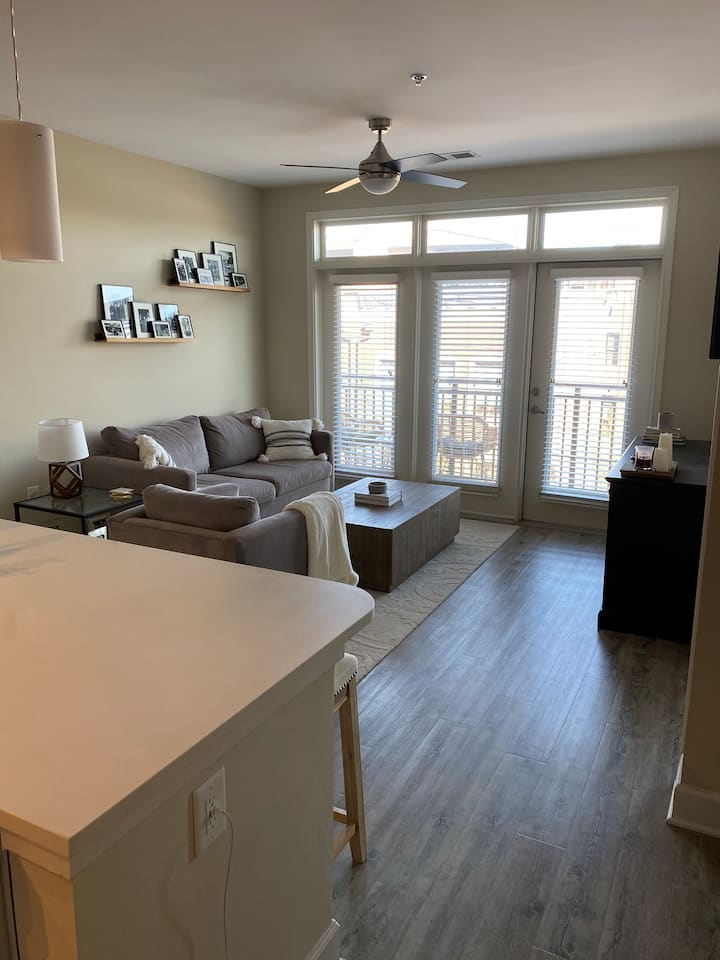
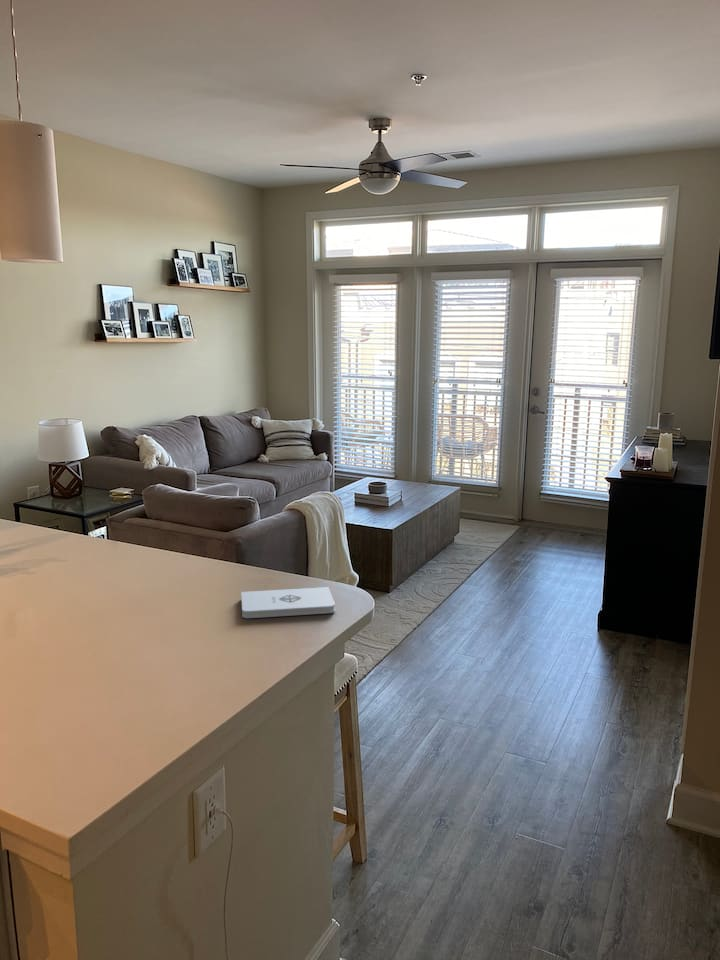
+ notepad (287, 602)
